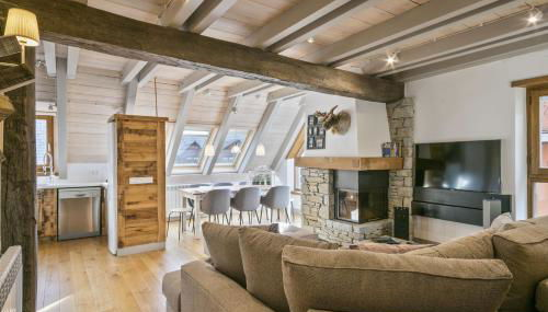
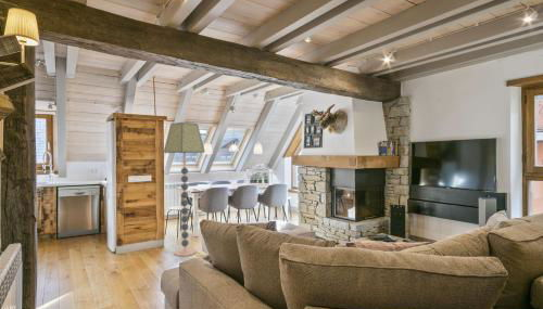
+ floor lamp (185, 188)
